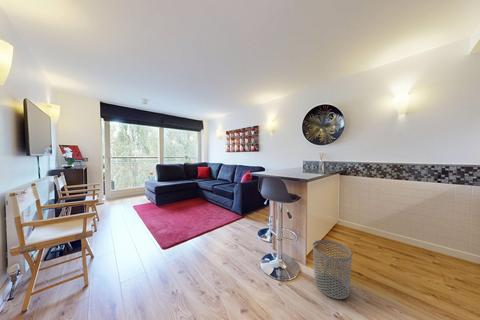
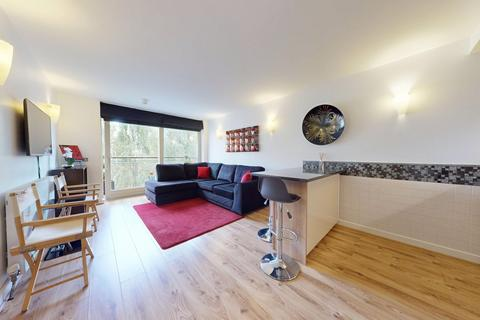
- waste bin (331, 267)
